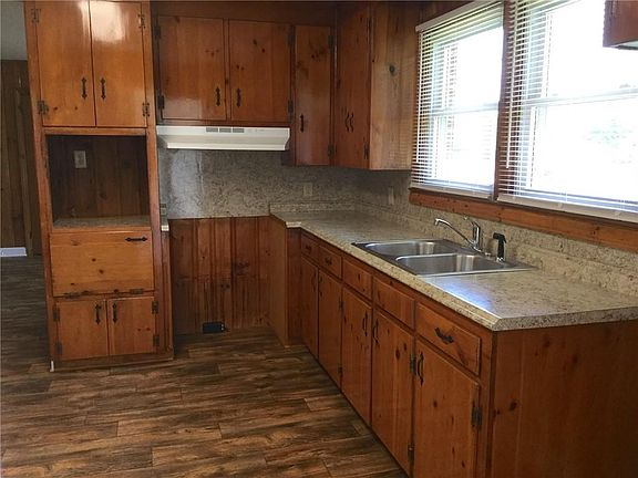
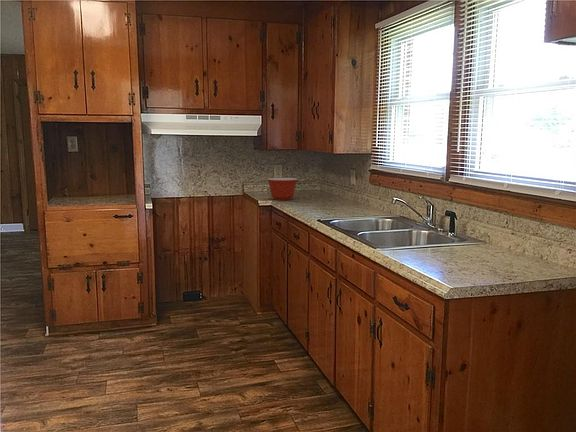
+ mixing bowl (282, 189)
